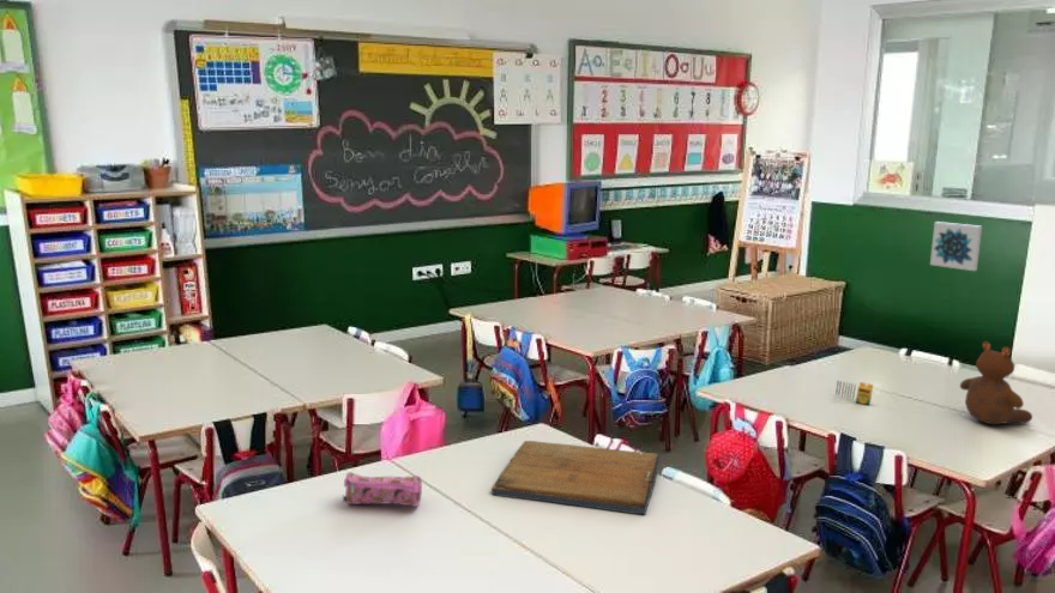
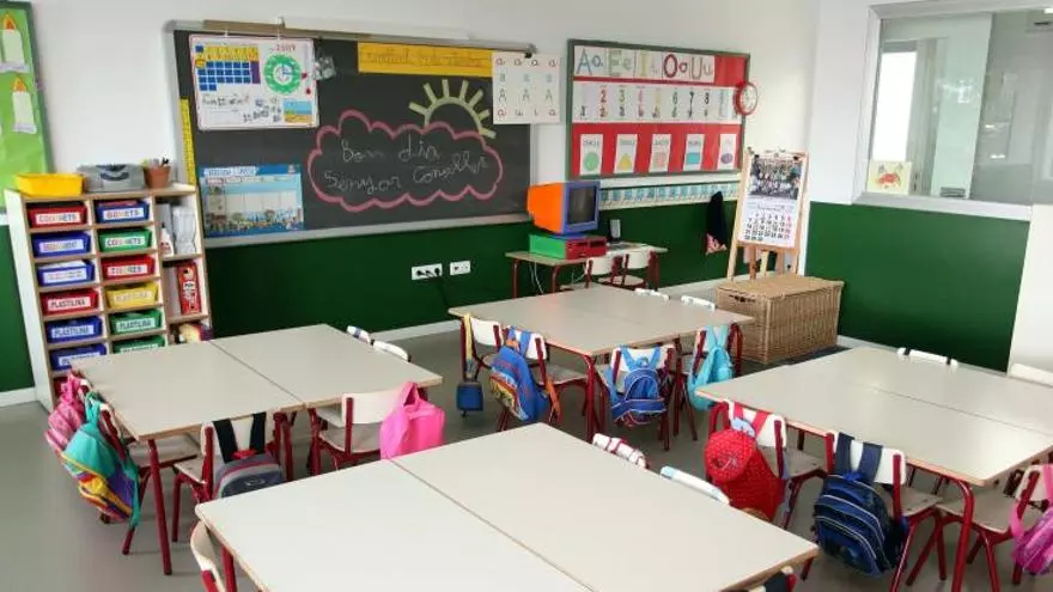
- teddy bear (1000, 382)
- crayon (854, 391)
- religious icon (579, 472)
- pencil case (382, 489)
- wall art (954, 246)
